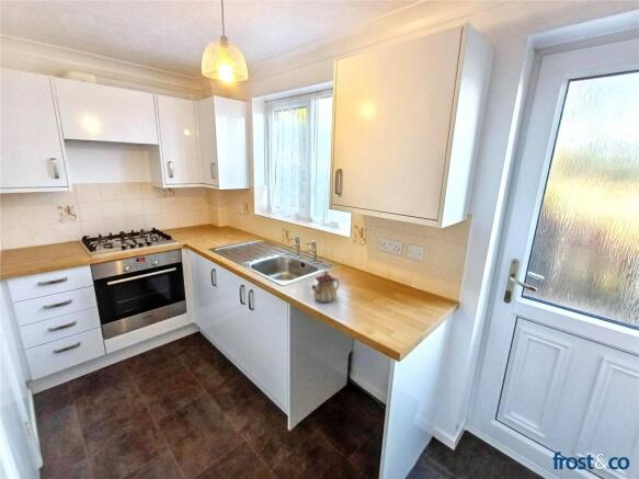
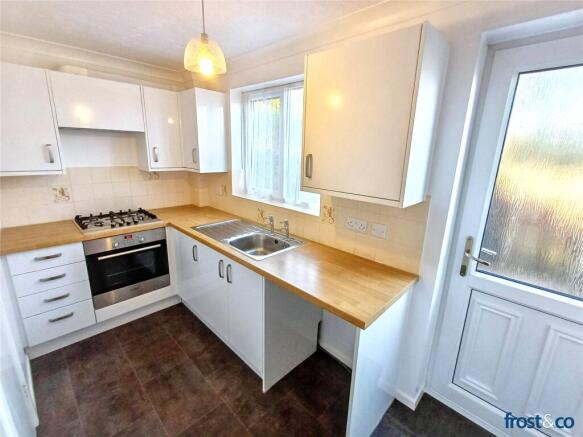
- teapot (327, 284)
